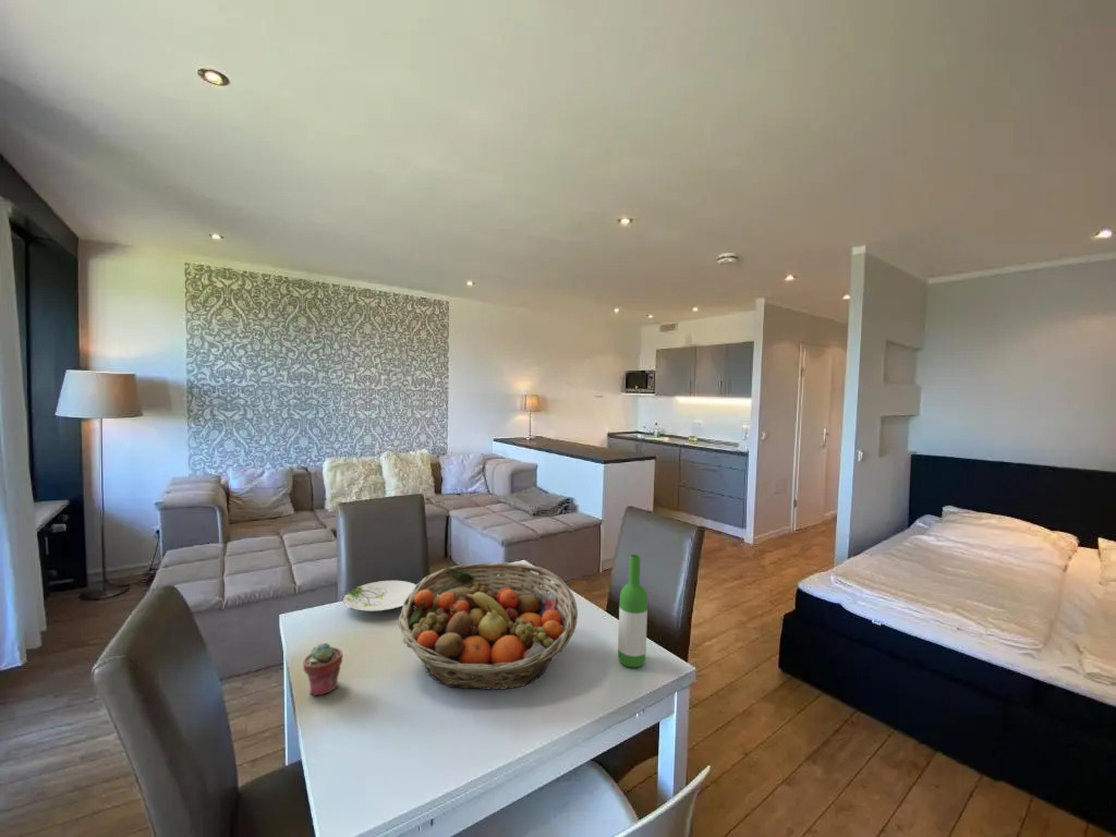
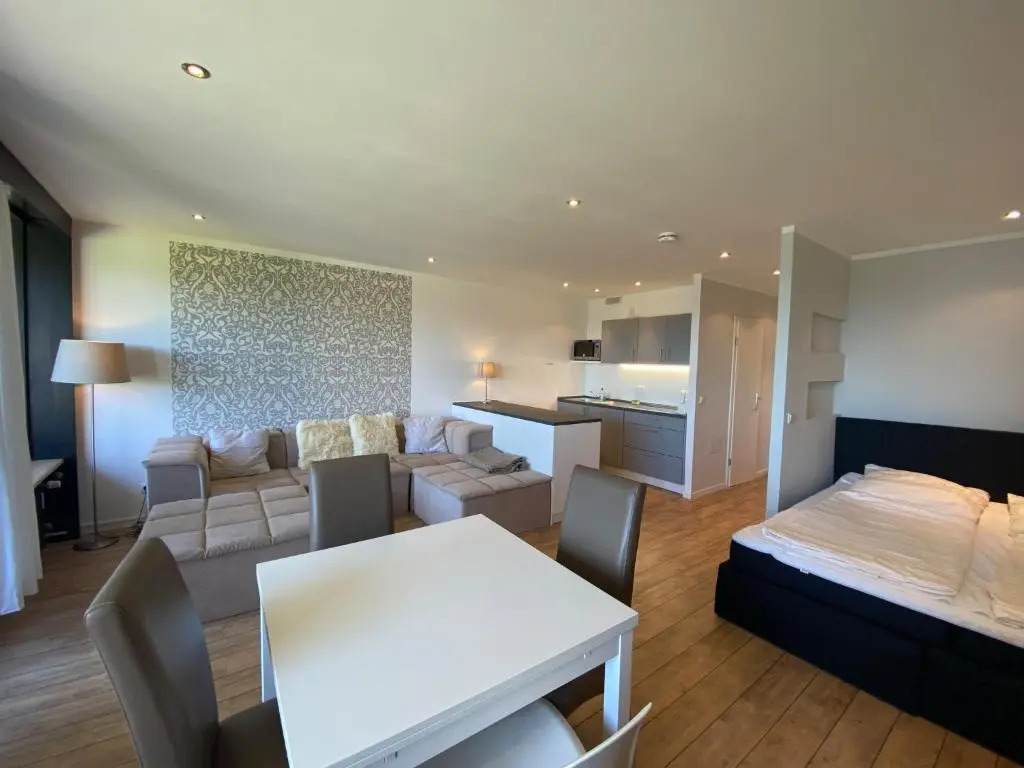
- potted succulent (323, 666)
- fruit basket (489, 620)
- plate (383, 598)
- wine bottle (633, 608)
